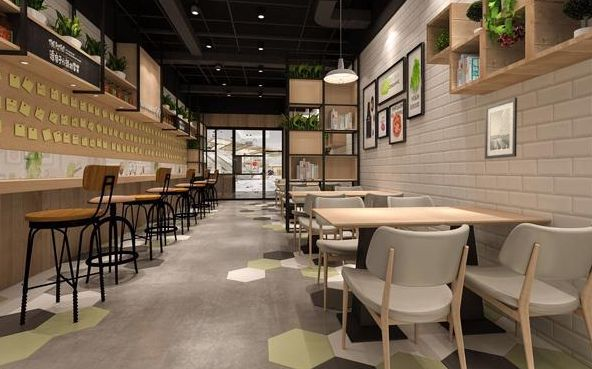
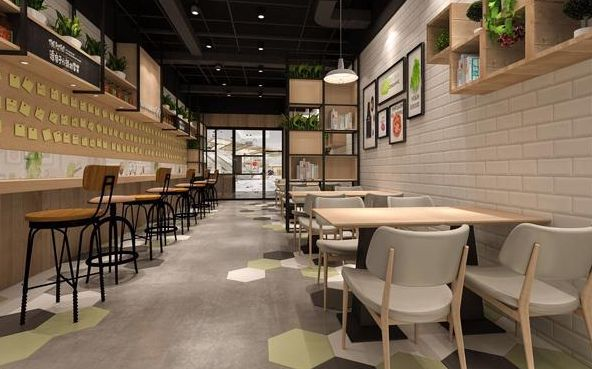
- wall art (499, 130)
